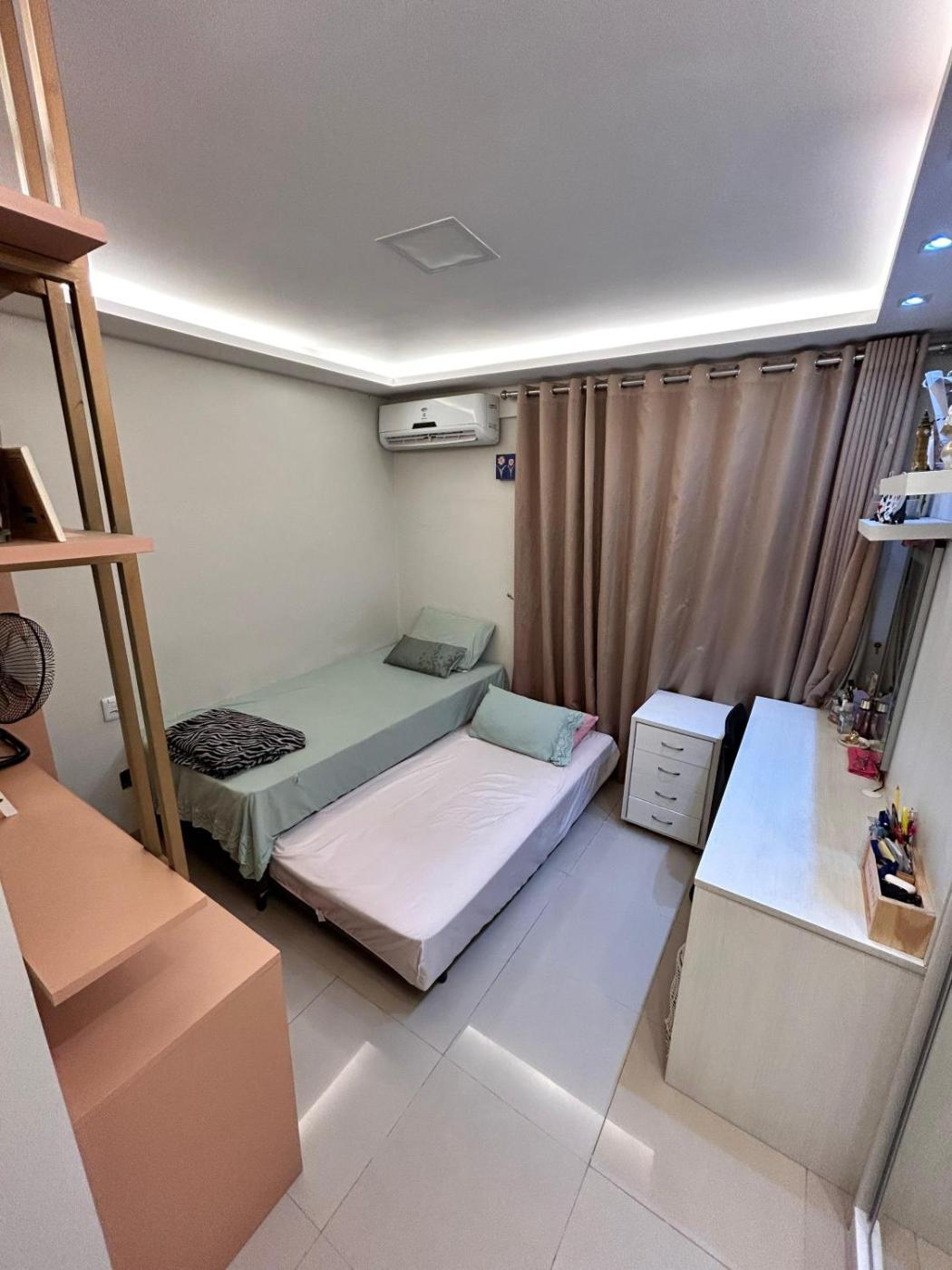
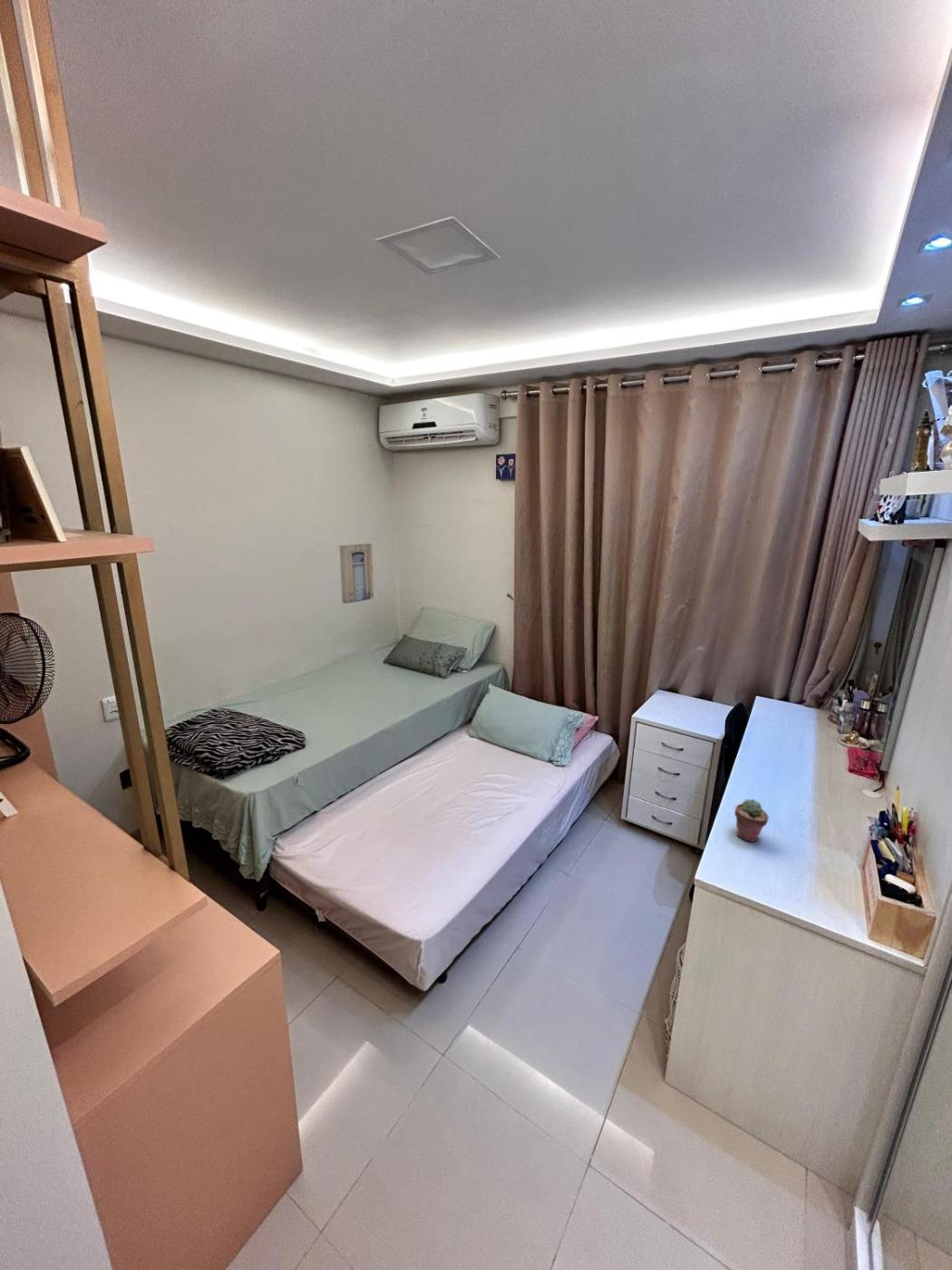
+ wall art (357, 572)
+ potted succulent (750, 818)
